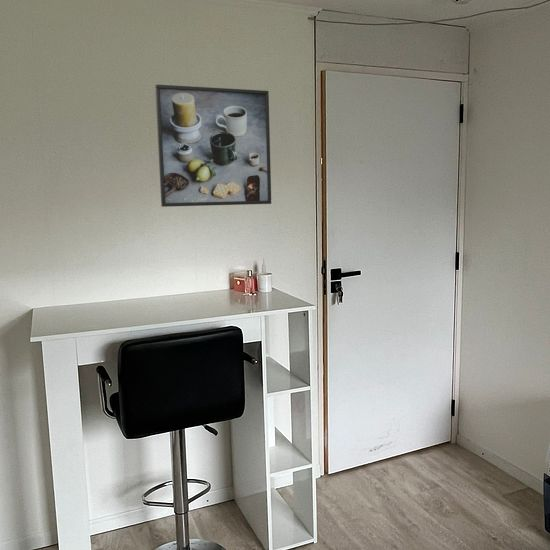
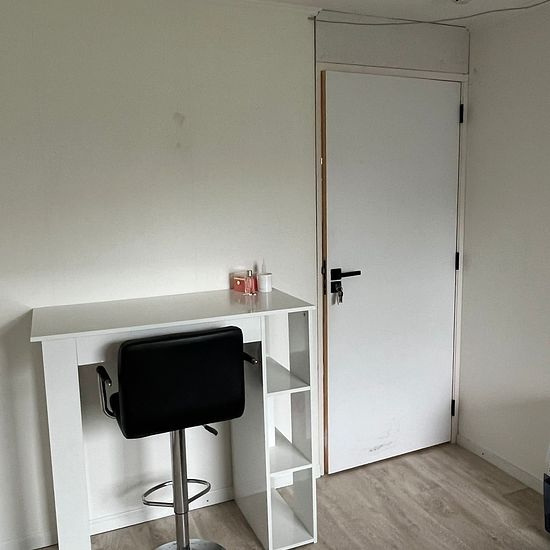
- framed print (216, 147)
